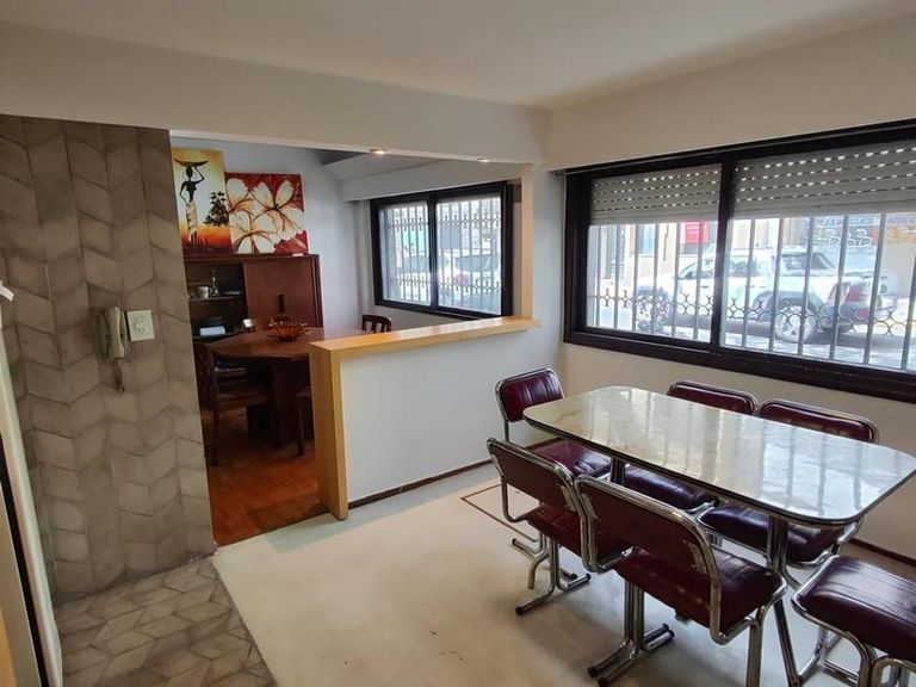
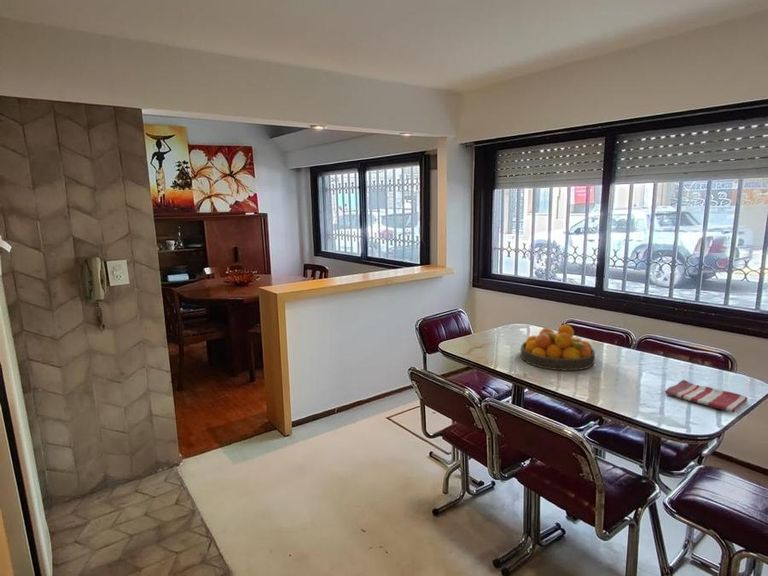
+ dish towel (705, 395)
+ fruit bowl (557, 343)
